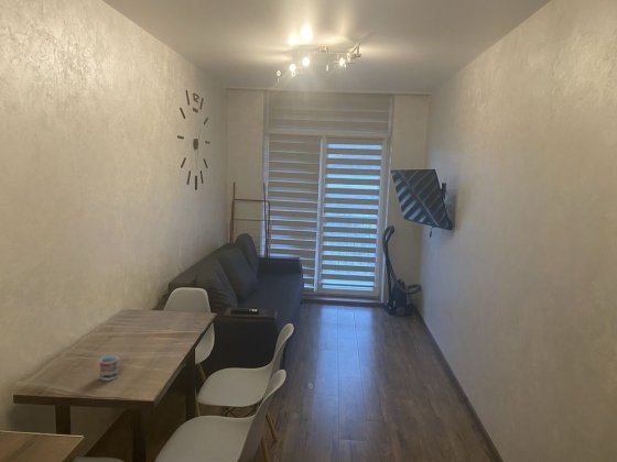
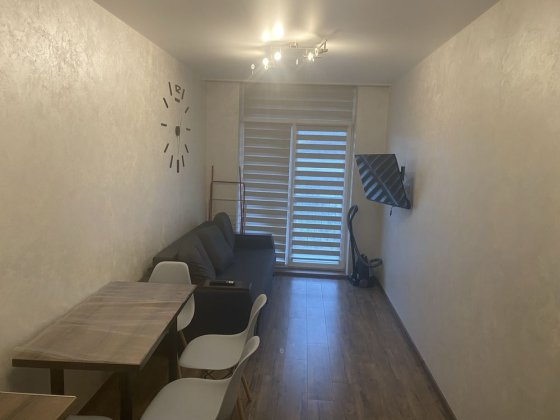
- cup (110, 366)
